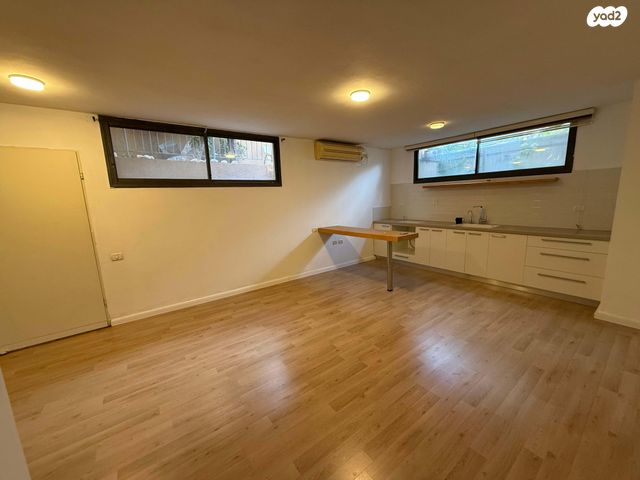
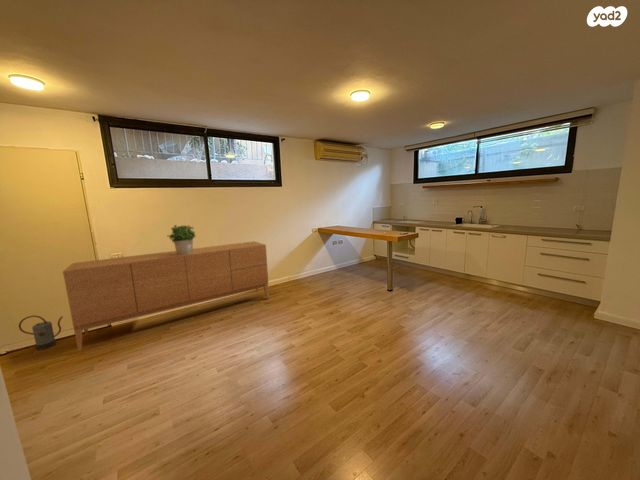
+ potted plant (181, 238)
+ sideboard (185, 284)
+ watering can (43, 330)
